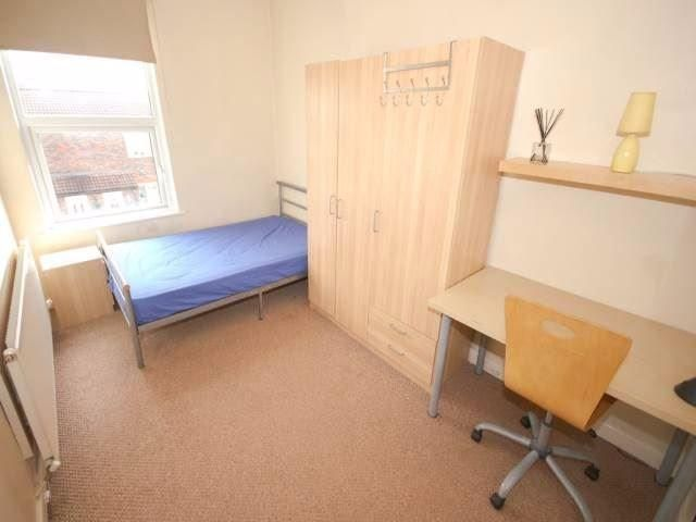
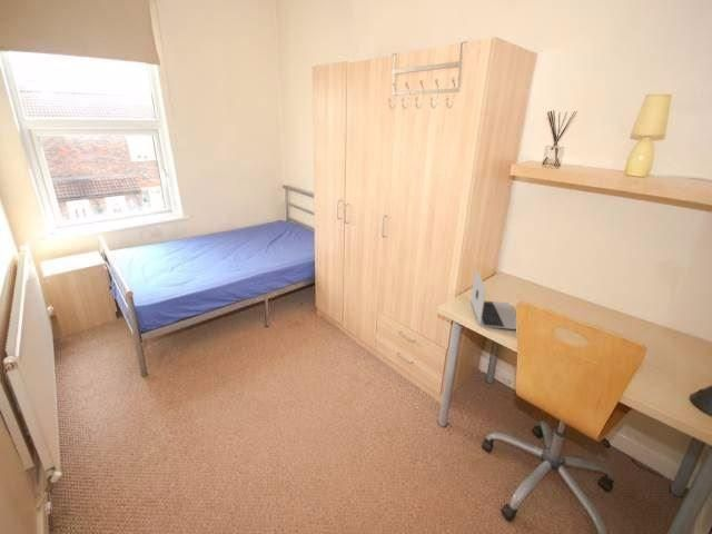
+ laptop (496, 301)
